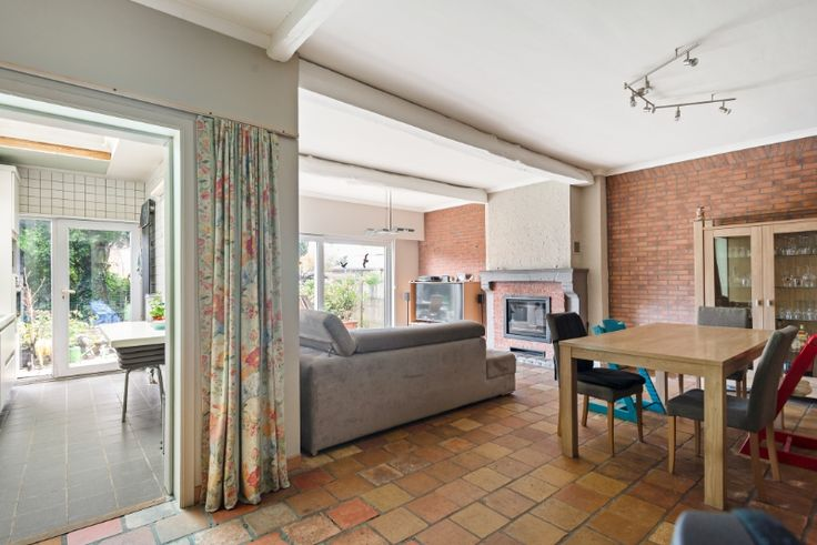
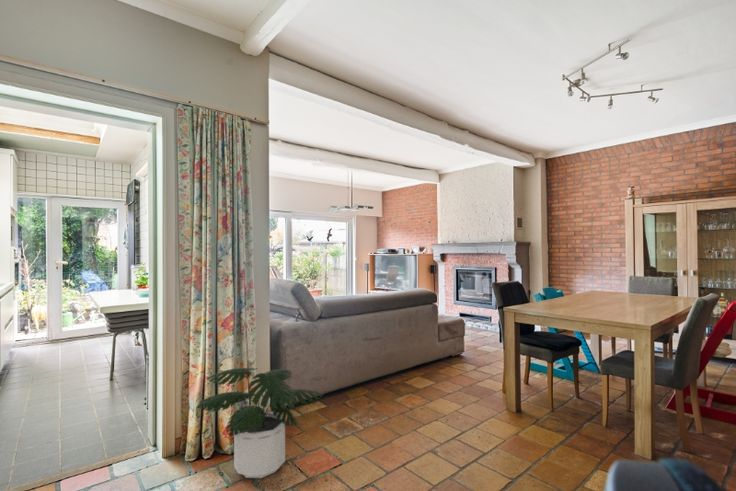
+ potted plant (263, 419)
